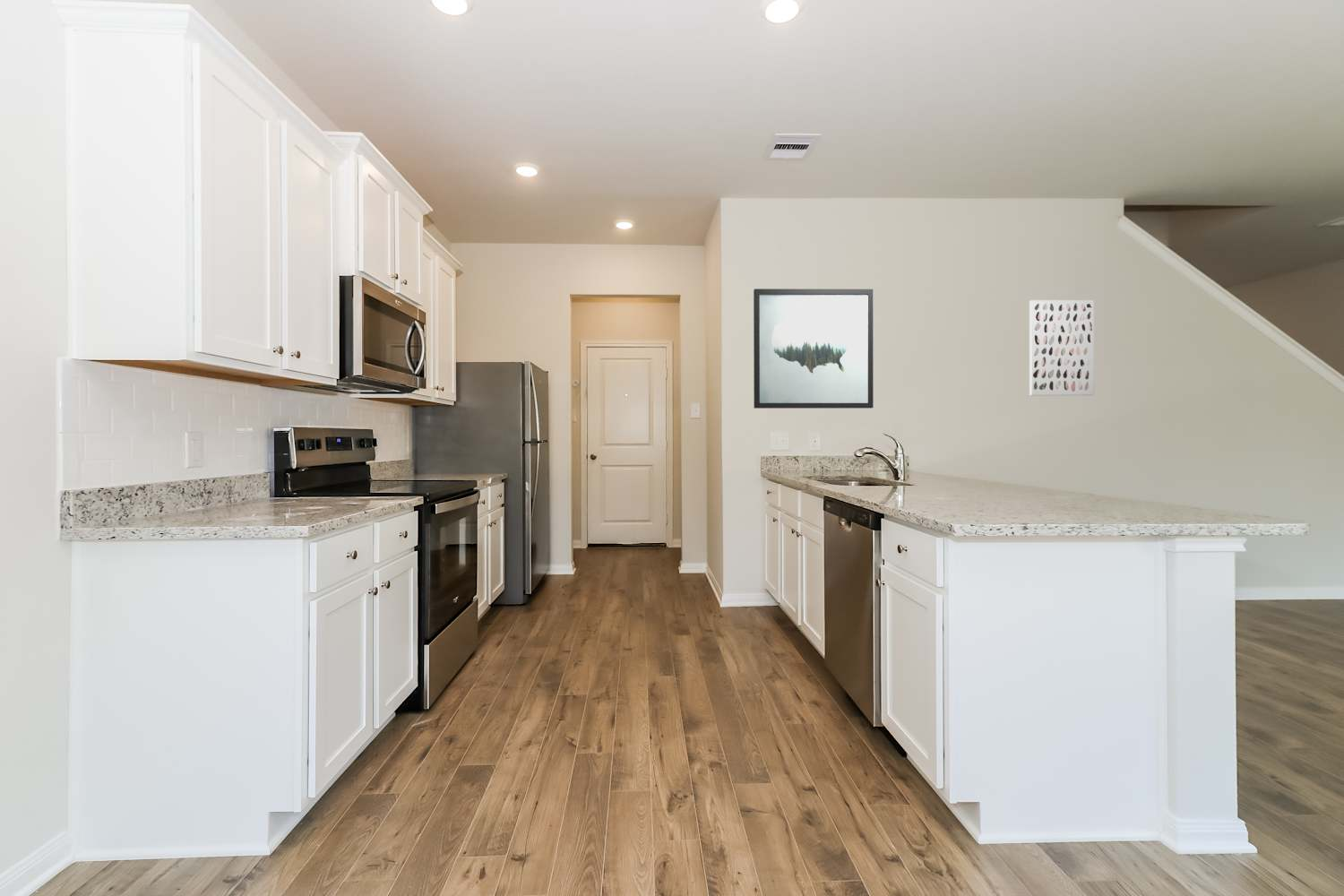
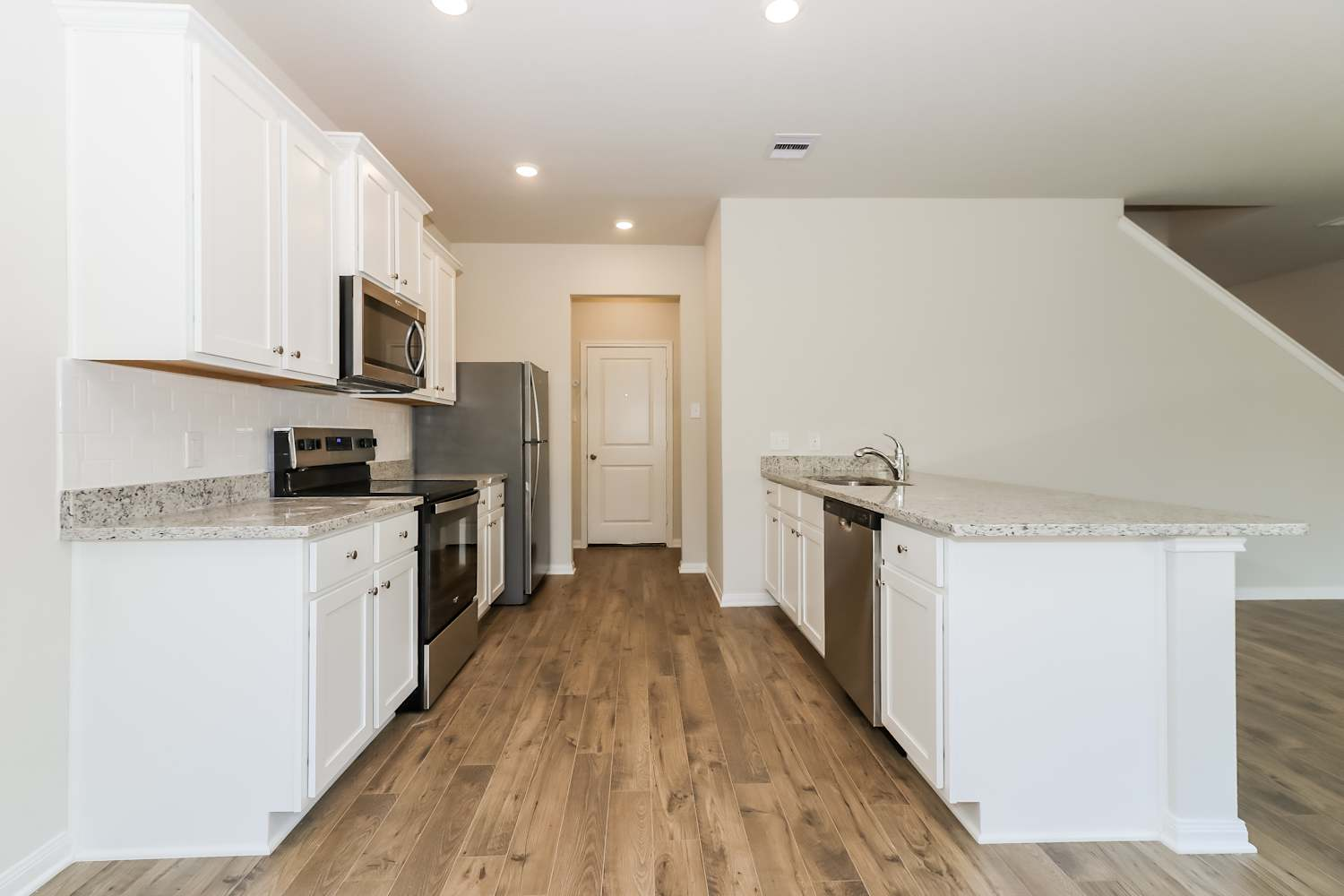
- wall art (1061, 348)
- wall art (813, 349)
